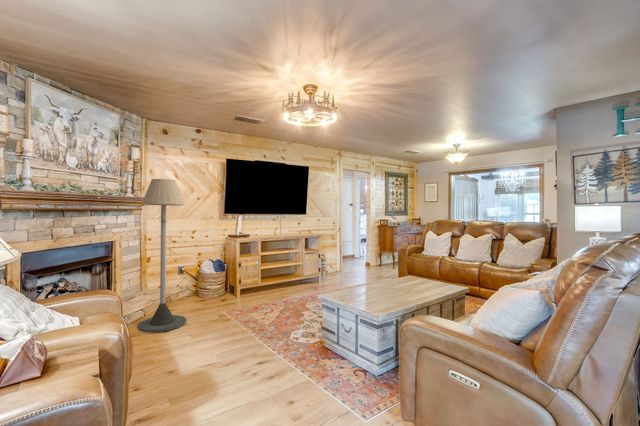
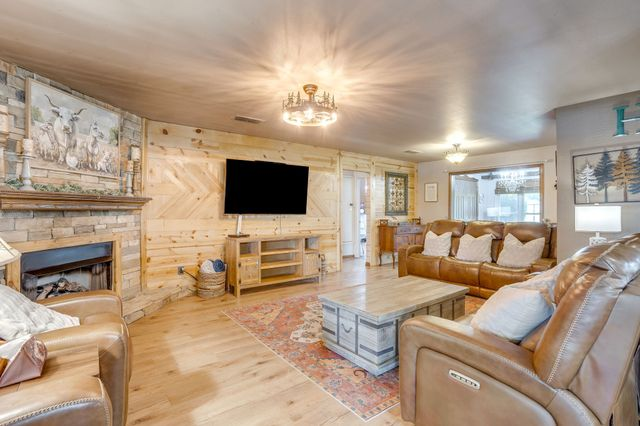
- floor lamp (163, 252)
